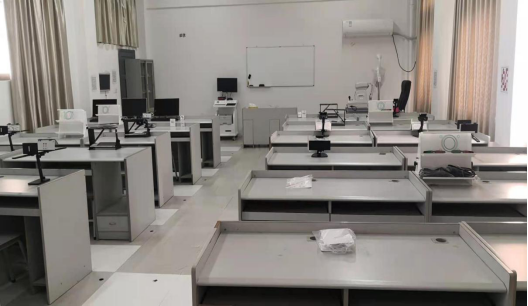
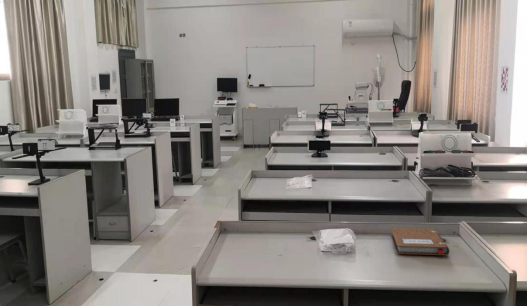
+ notebook (418, 241)
